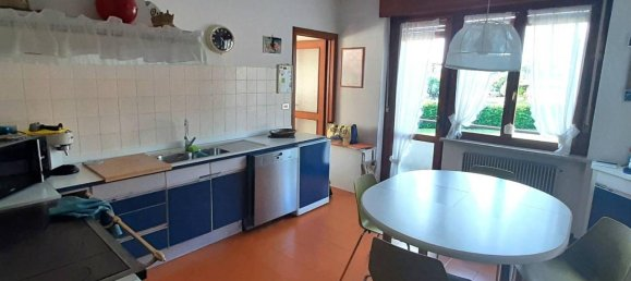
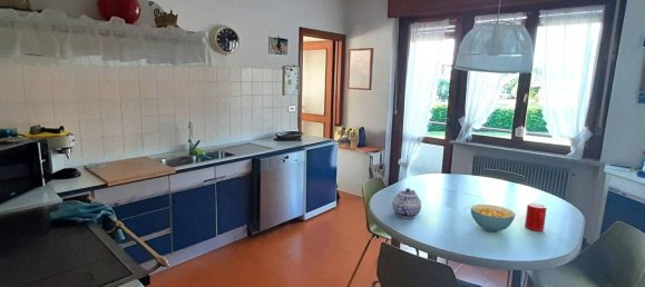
+ cup (535, 217)
+ cereal bowl (491, 219)
+ teapot (407, 201)
